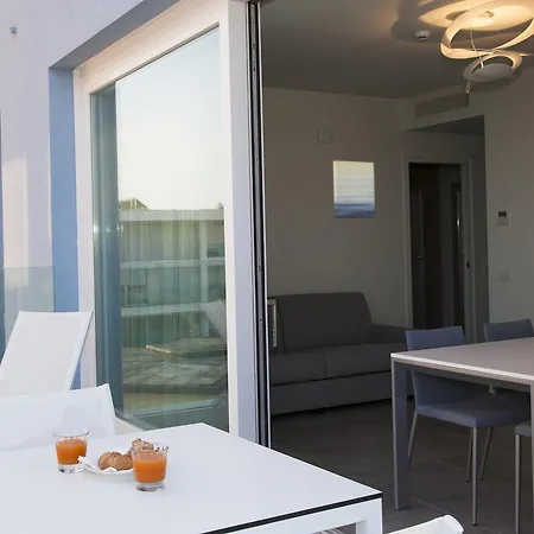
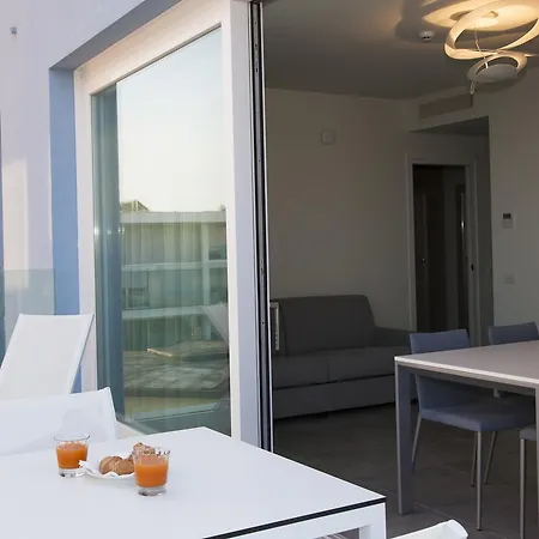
- wall art (354, 190)
